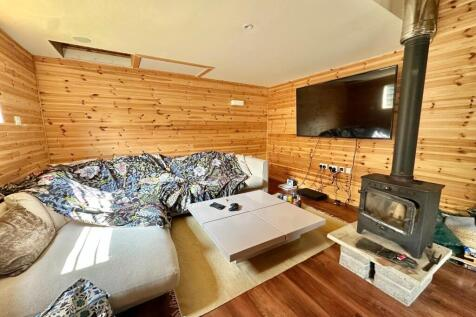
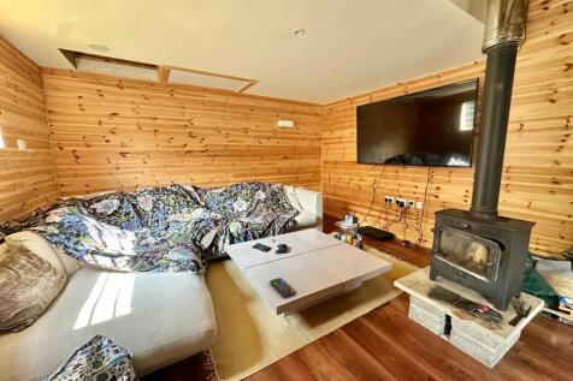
+ remote control (282, 286)
